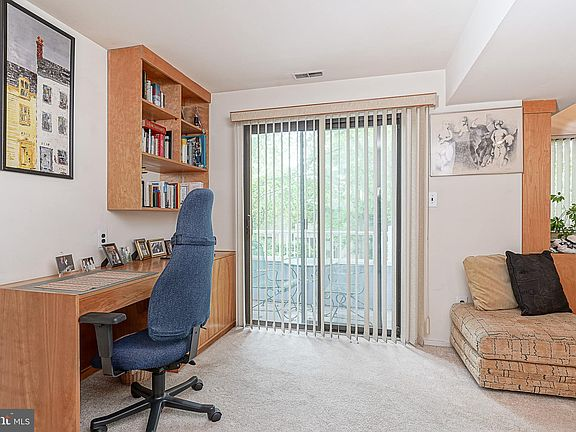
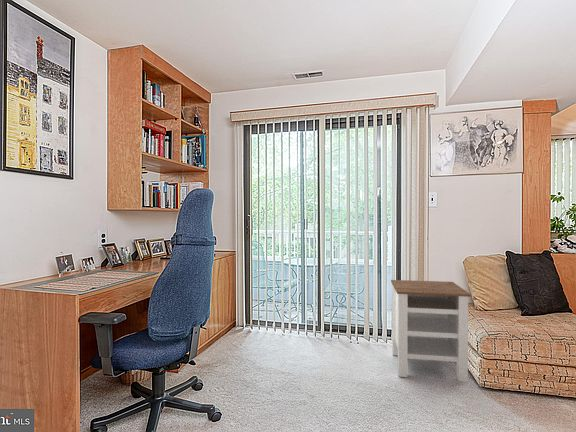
+ side table (426, 326)
